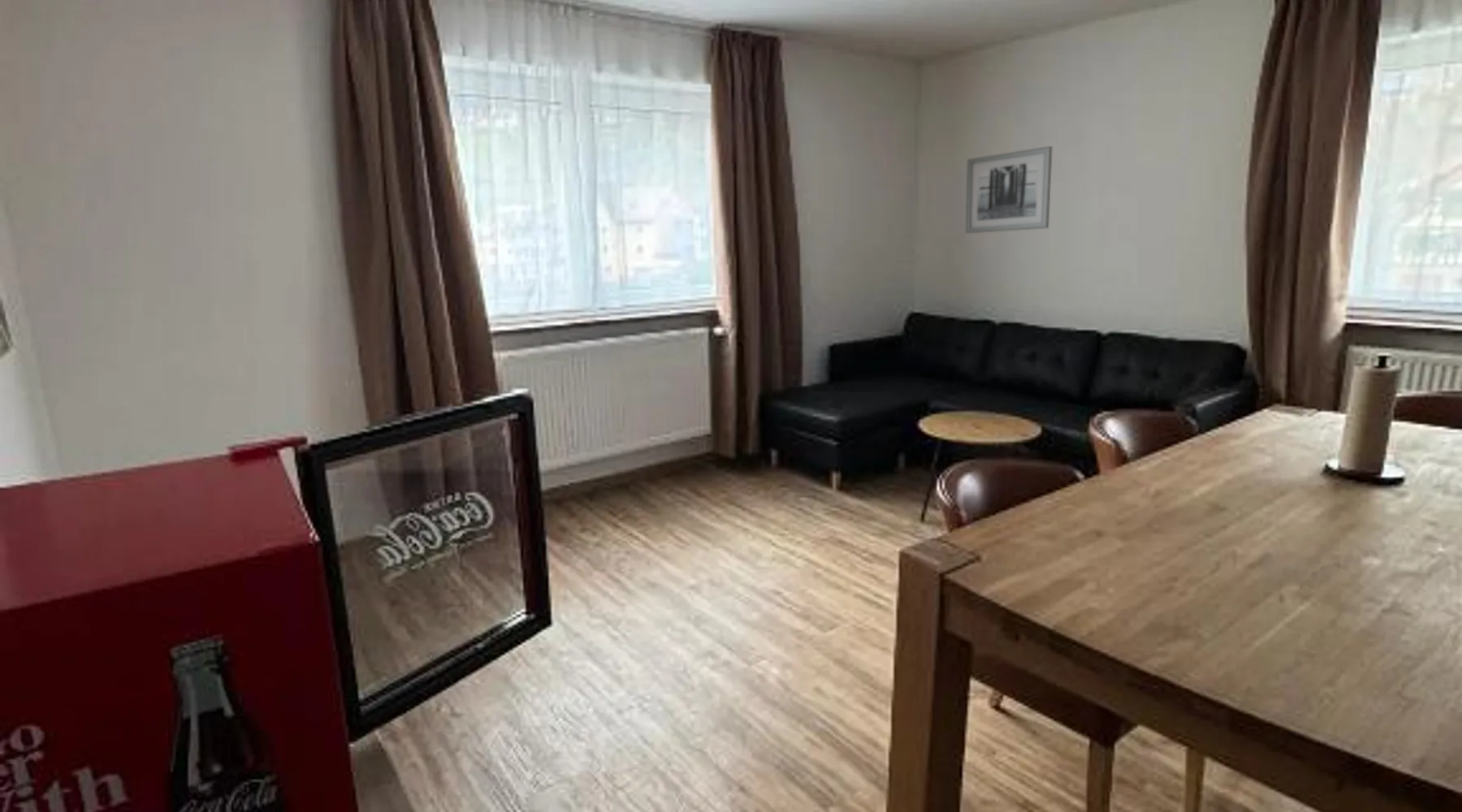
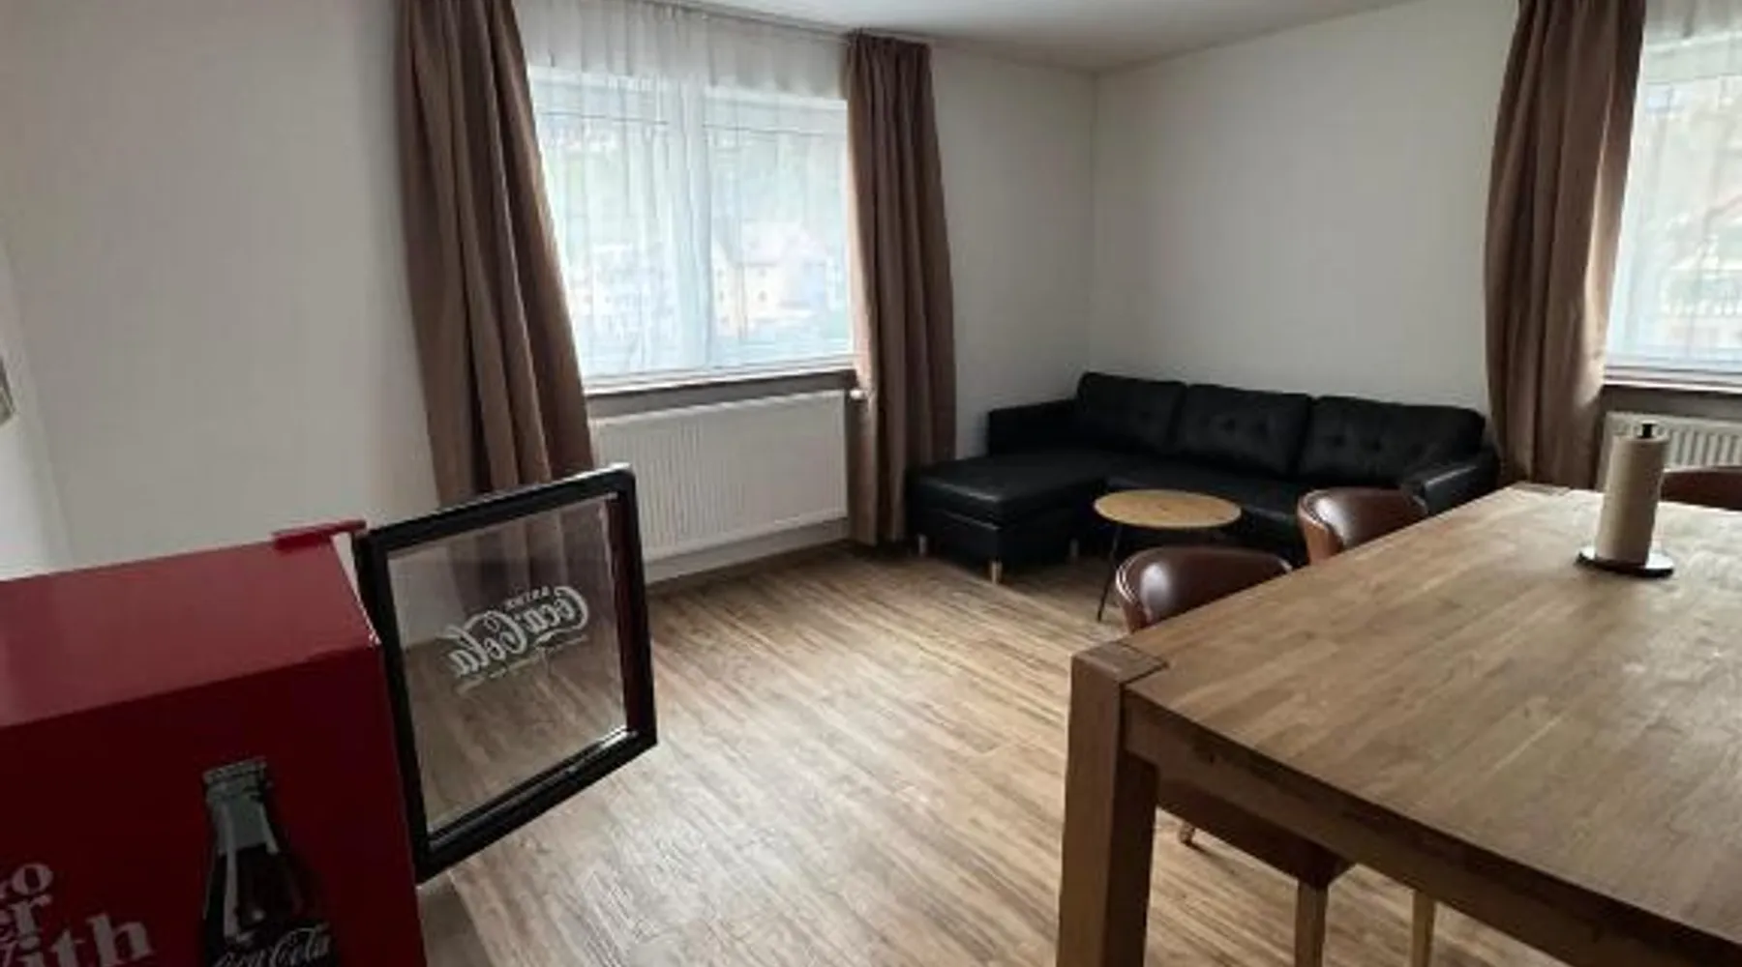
- wall art (1006, 192)
